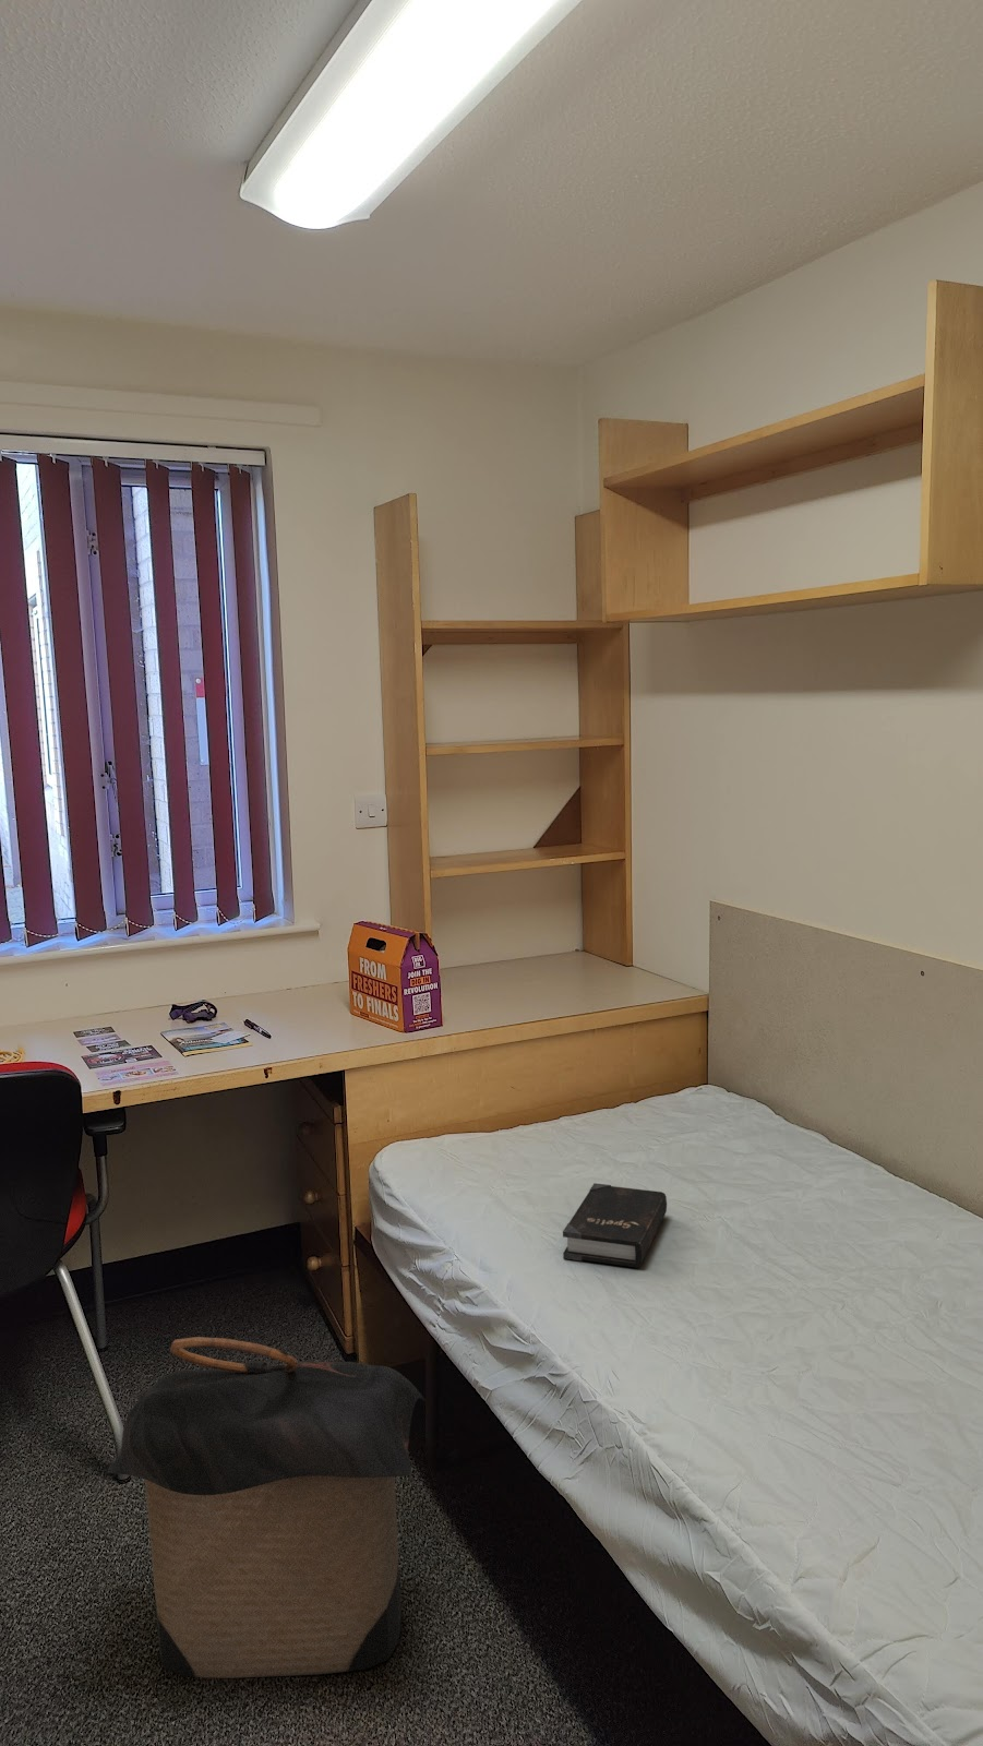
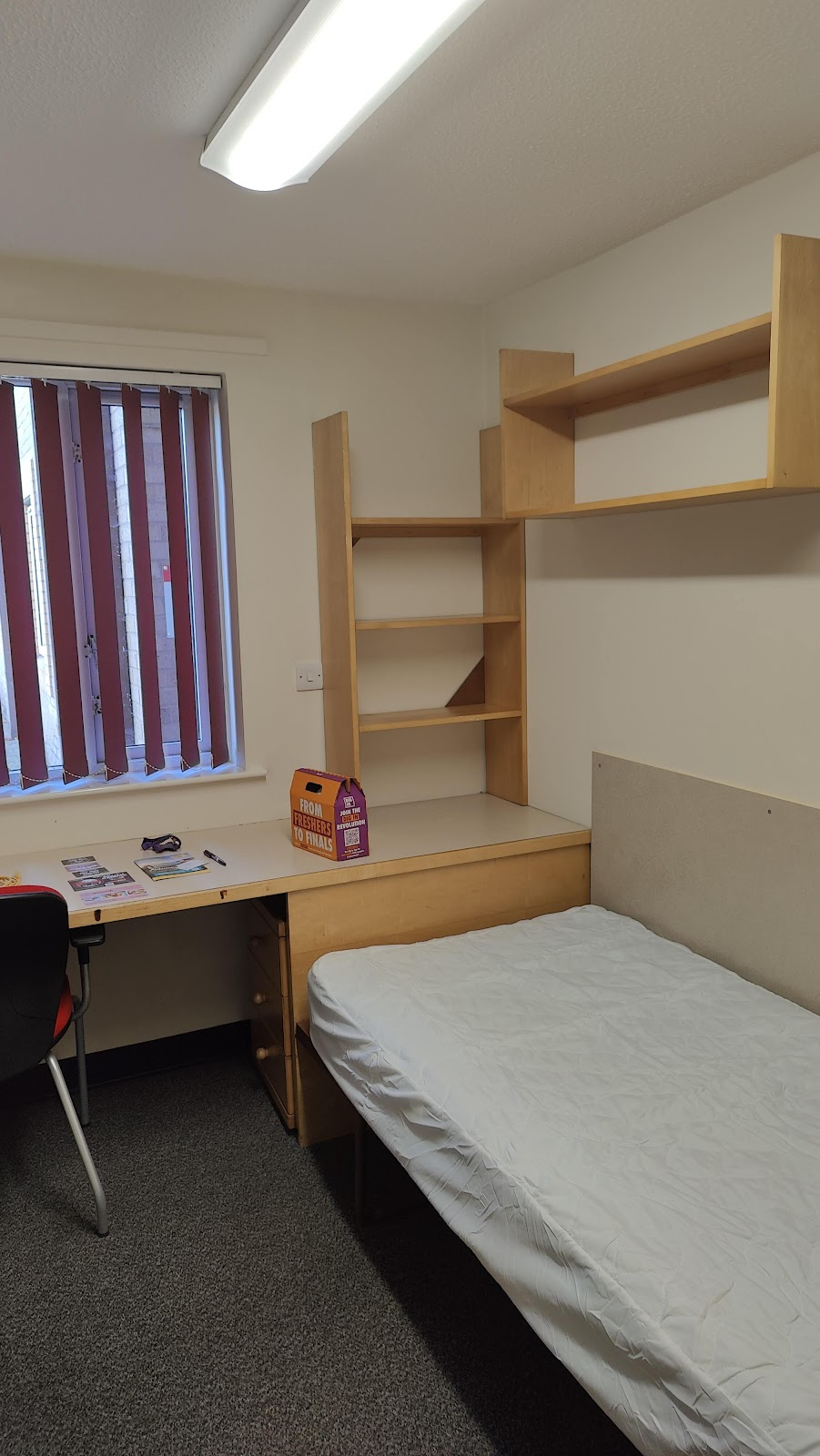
- laundry hamper (278, 1473)
- hardback book (616, 1223)
